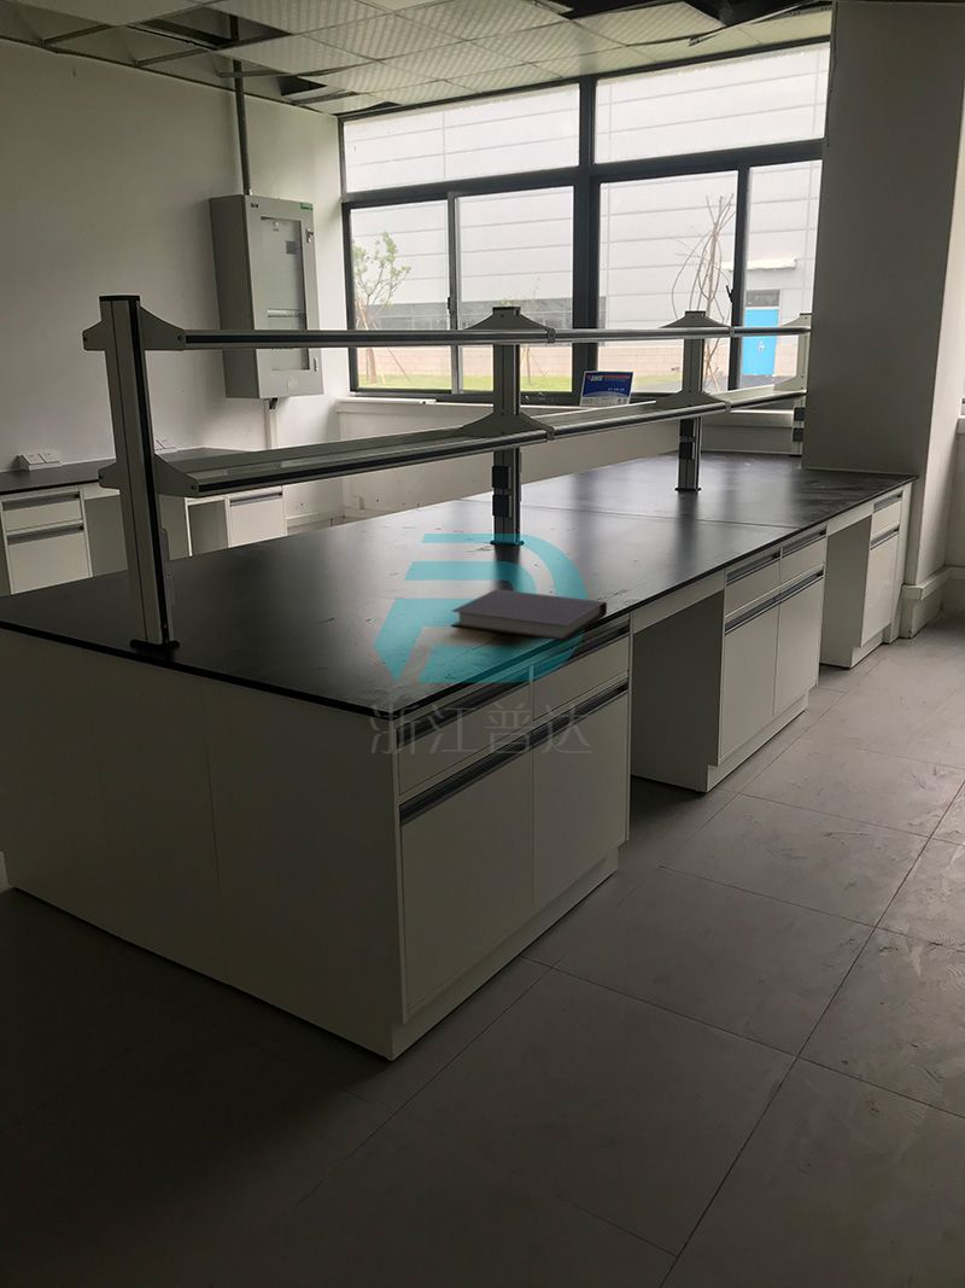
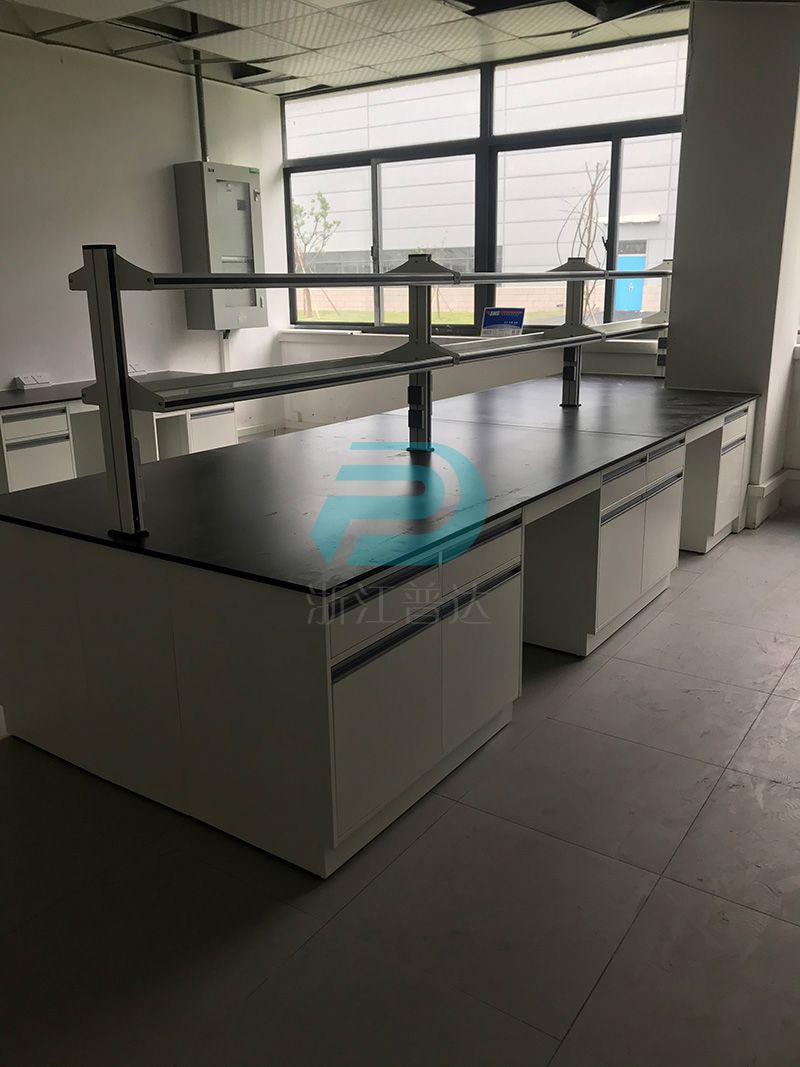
- notebook (530, 612)
